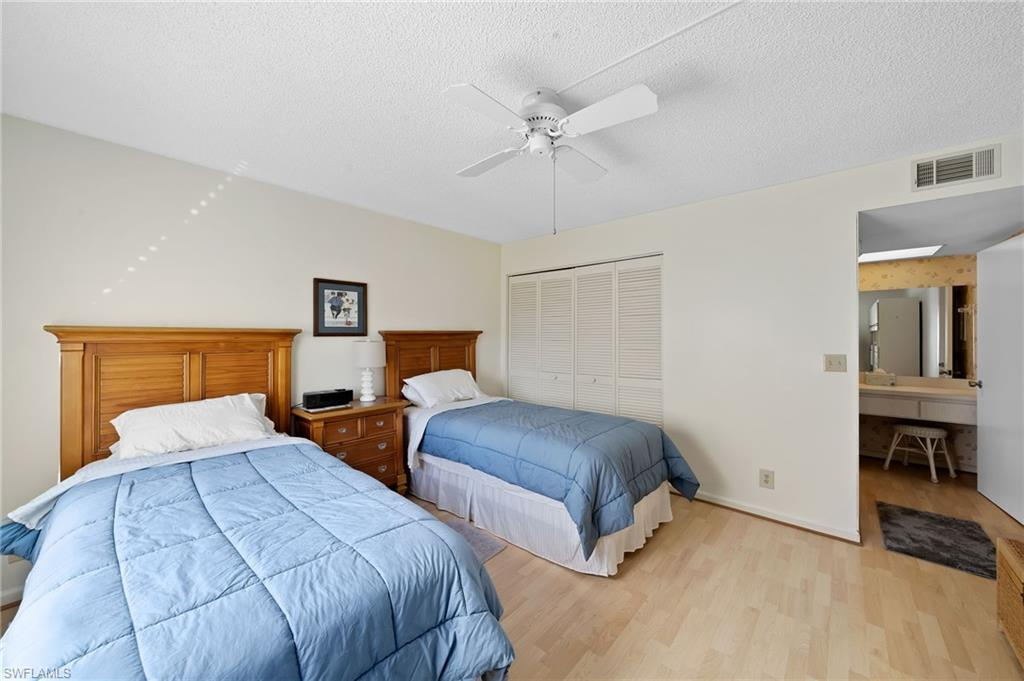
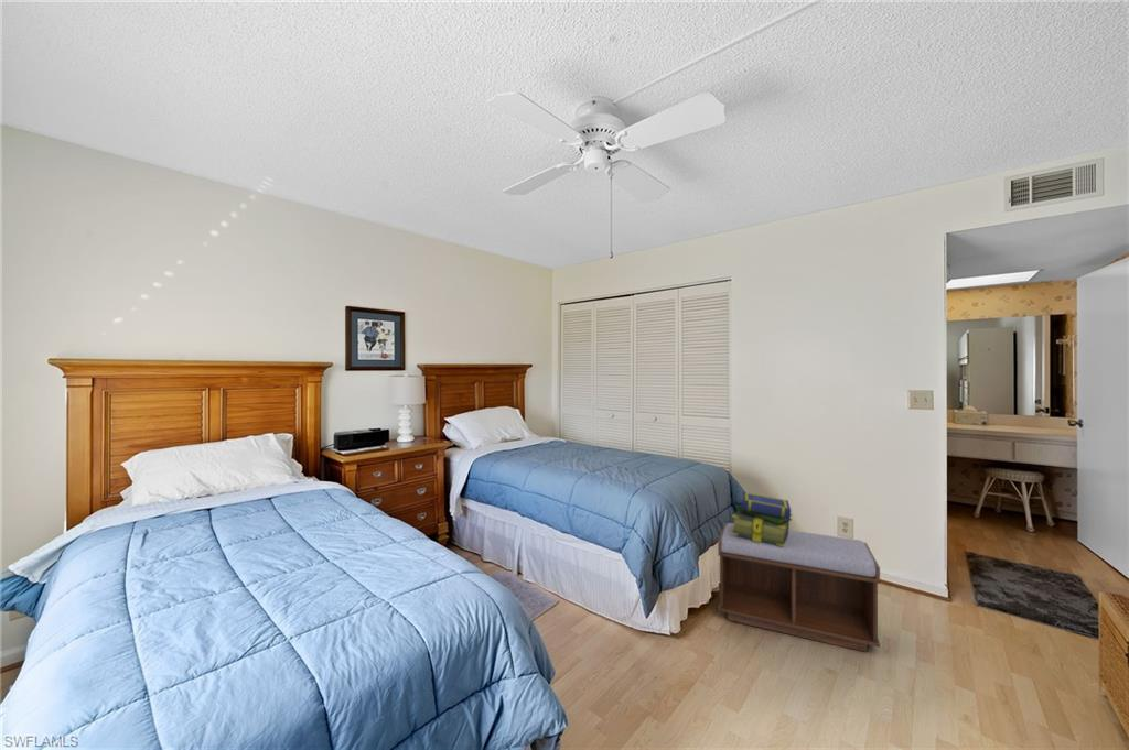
+ stack of books (763, 517)
+ bench (792, 579)
